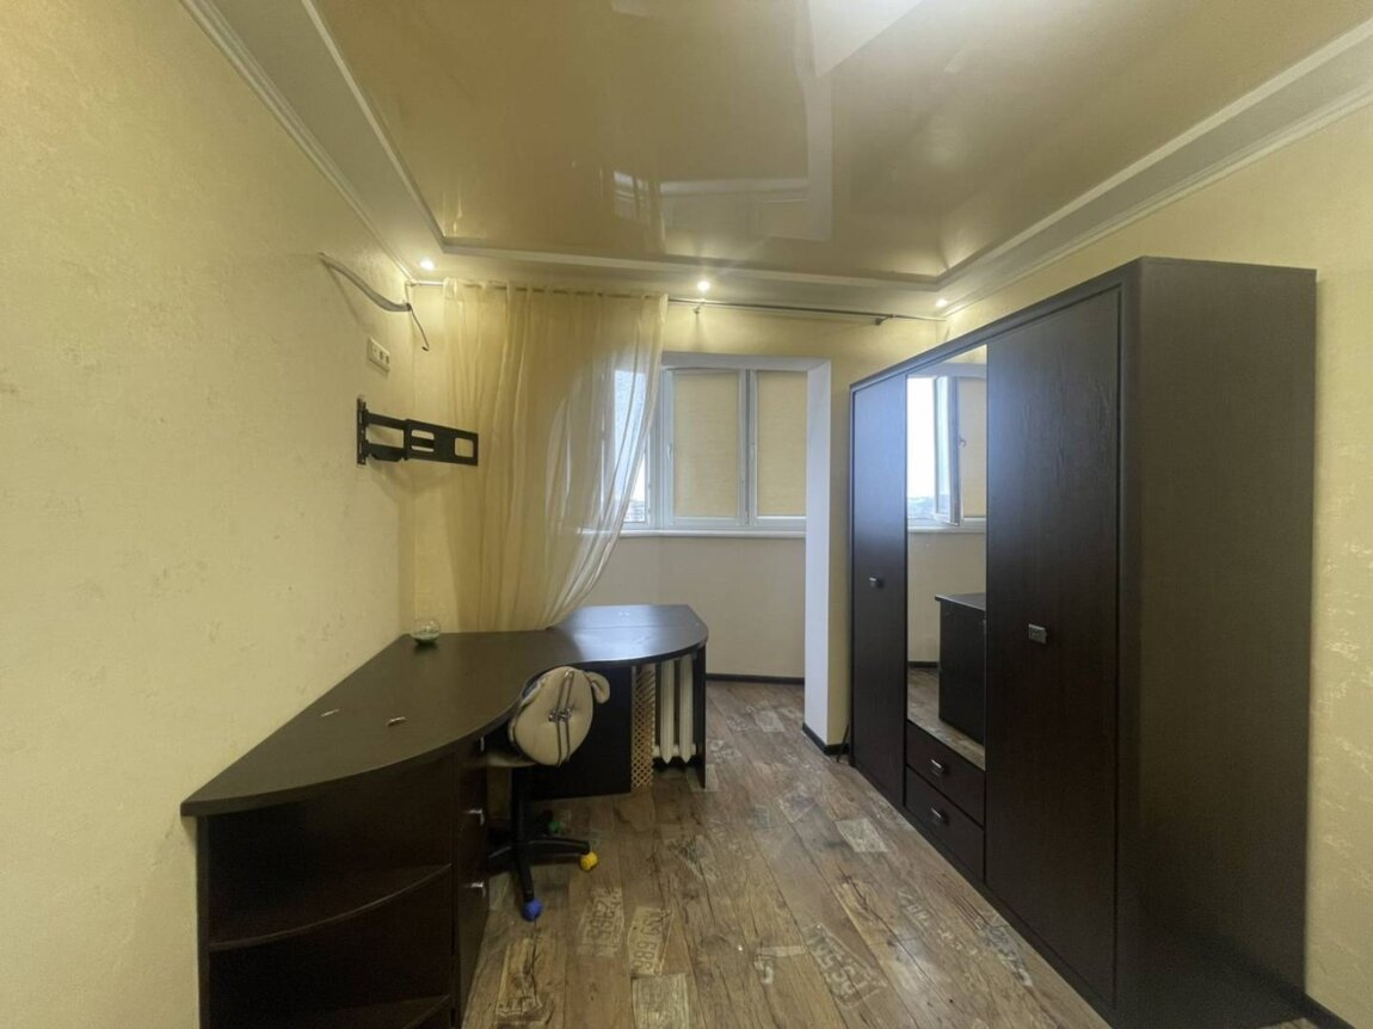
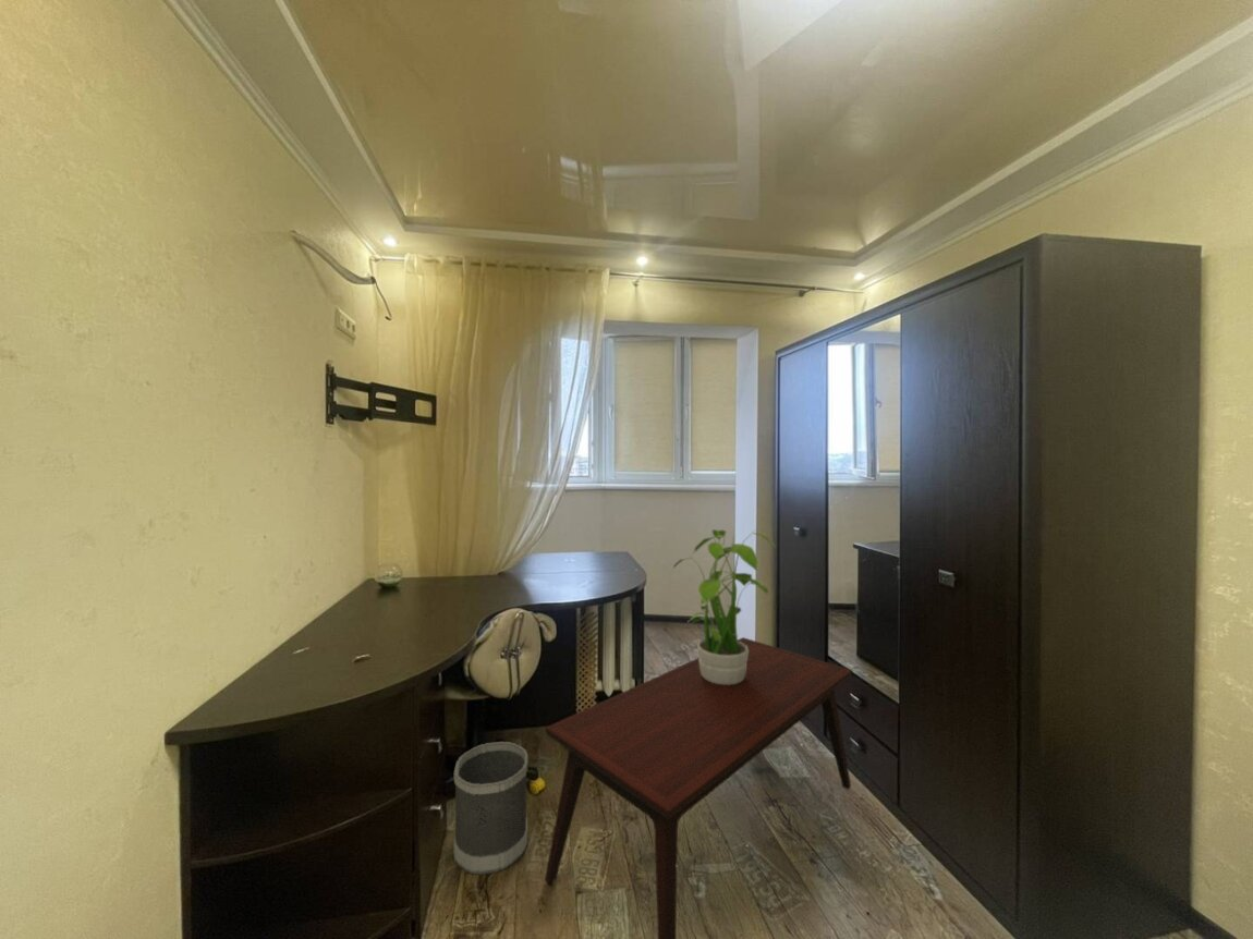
+ coffee table (717, 761)
+ potted plant (731, 605)
+ wastebasket (491, 803)
